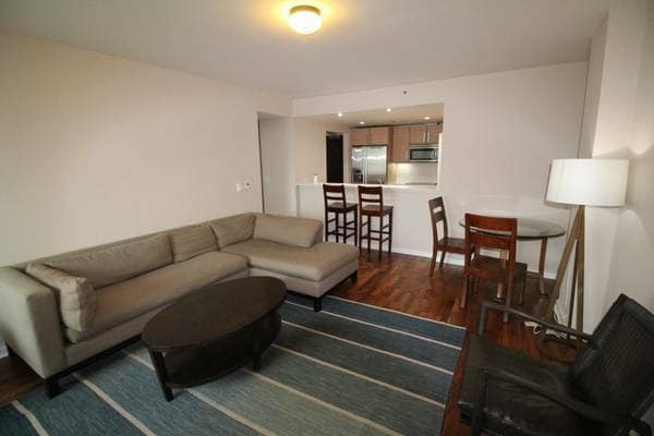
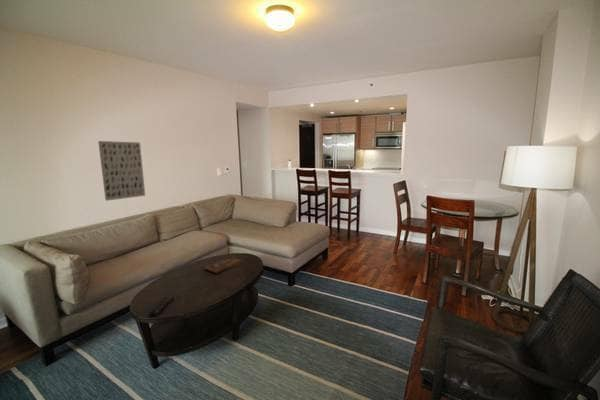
+ remote control (162, 305)
+ bible (224, 264)
+ wall art (123, 170)
